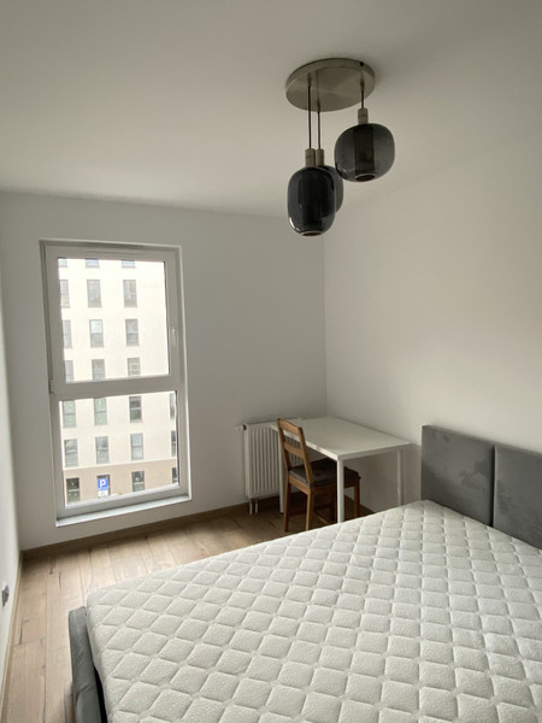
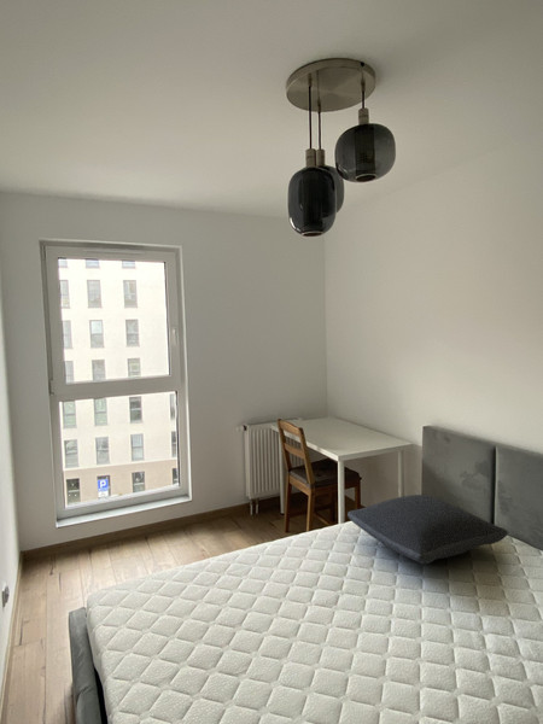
+ pillow (422, 524)
